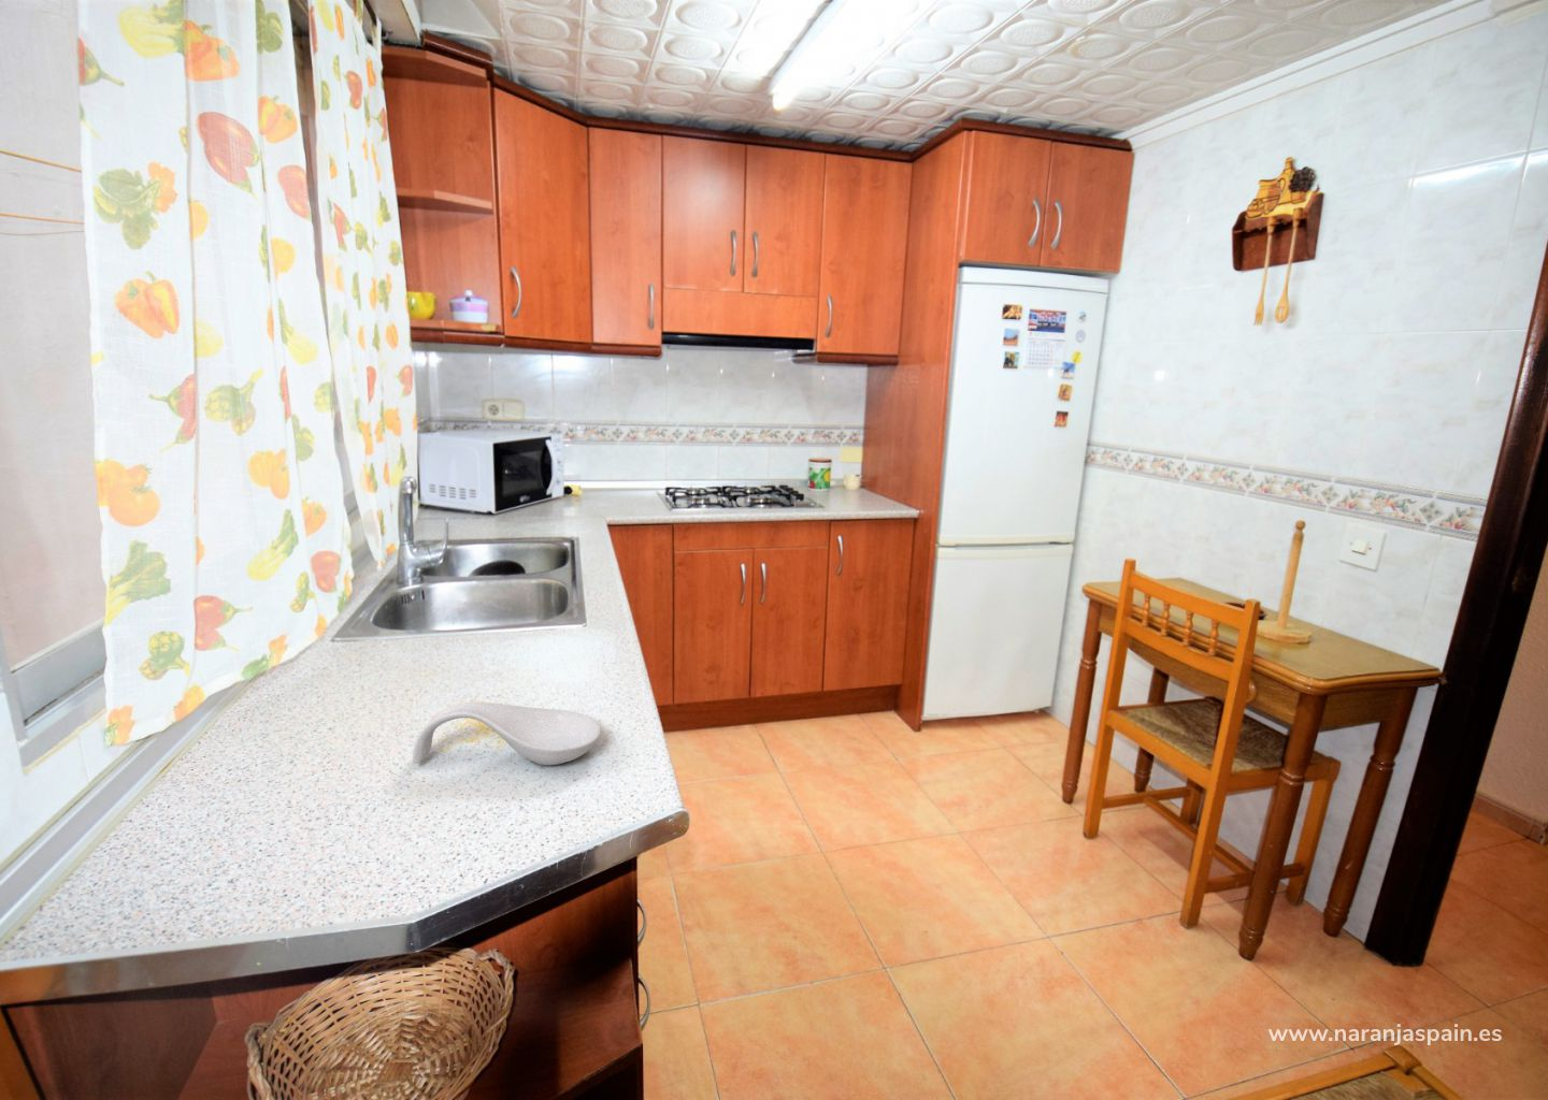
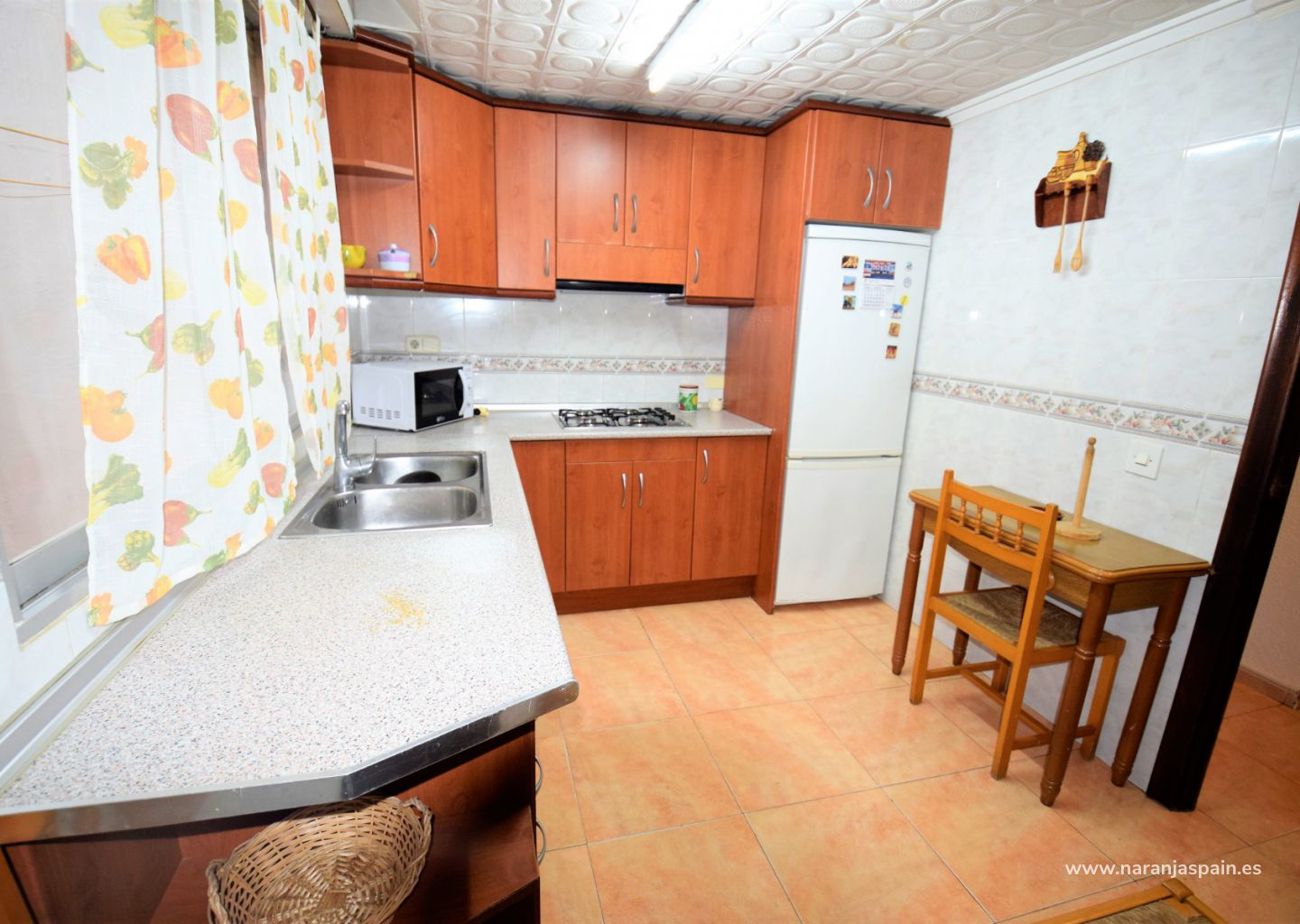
- spoon rest (510, 731)
